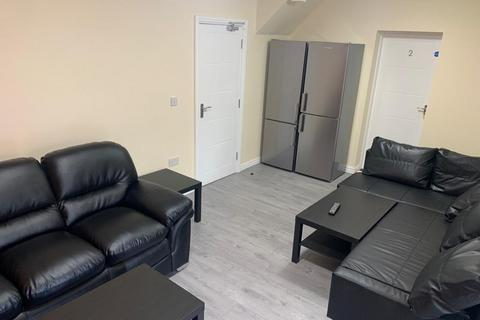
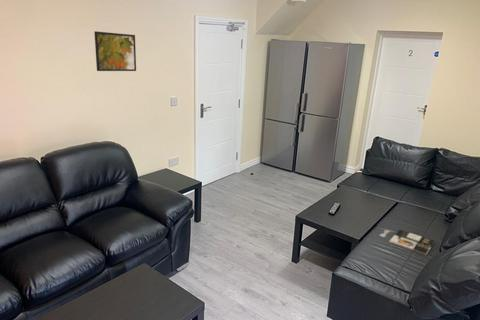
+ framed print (116, 52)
+ magazine (405, 239)
